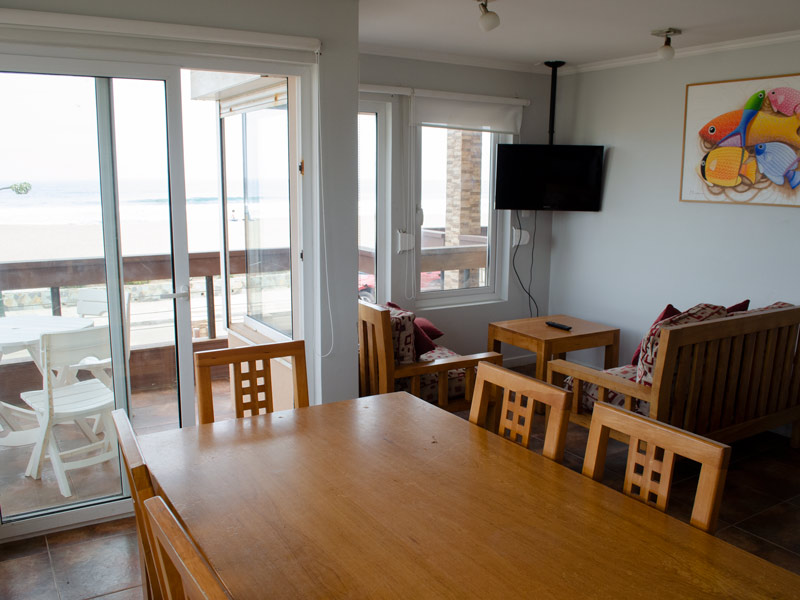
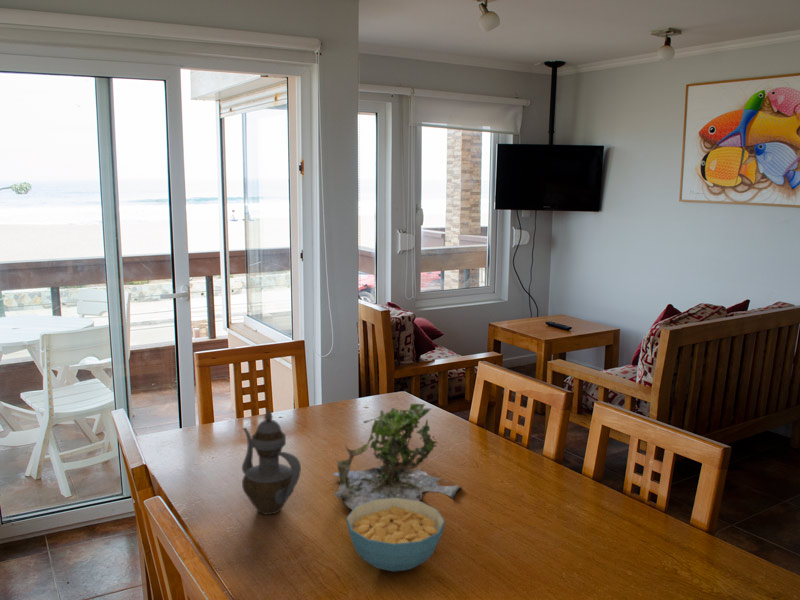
+ cereal bowl (395, 541)
+ teapot (270, 460)
+ plant (389, 450)
